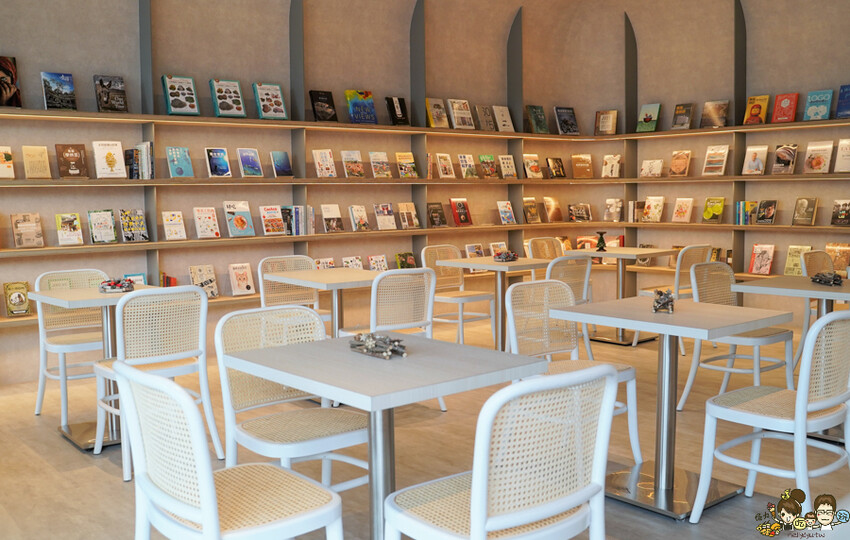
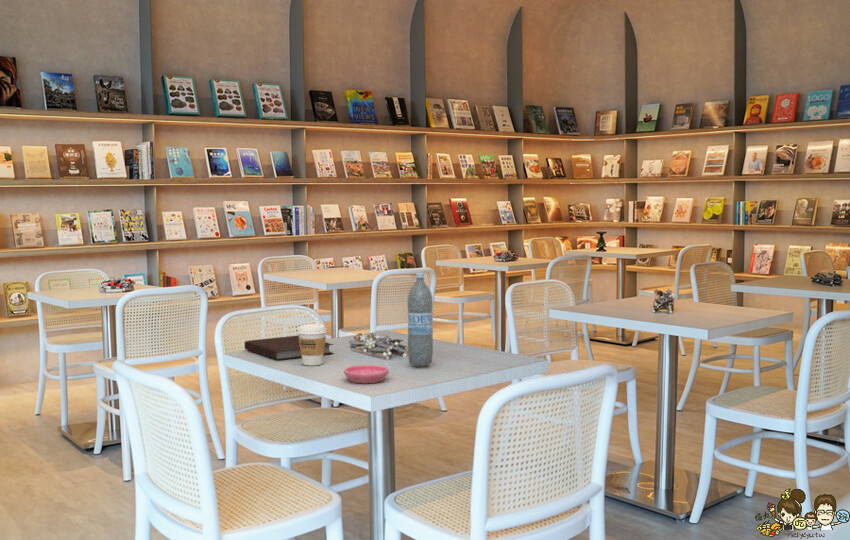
+ notebook (288, 347)
+ coffee cup (312, 344)
+ saucer (366, 374)
+ water bottle (420, 319)
